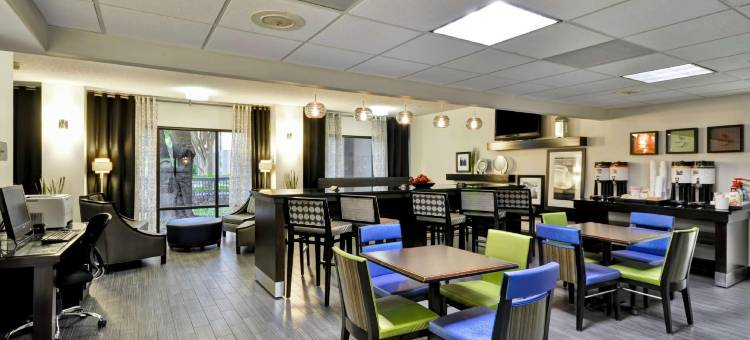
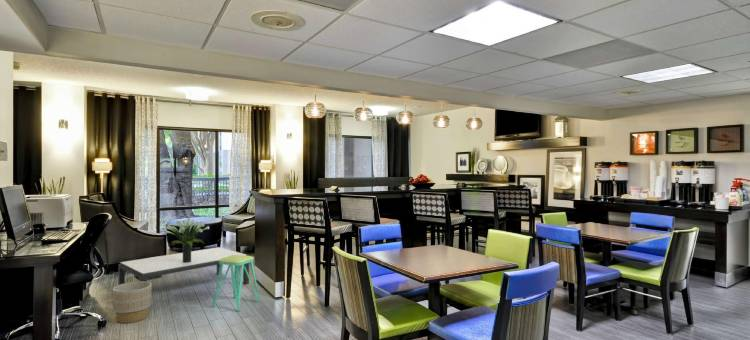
+ planter (132, 302)
+ potted plant (186, 239)
+ stool (236, 280)
+ coffee table (185, 270)
